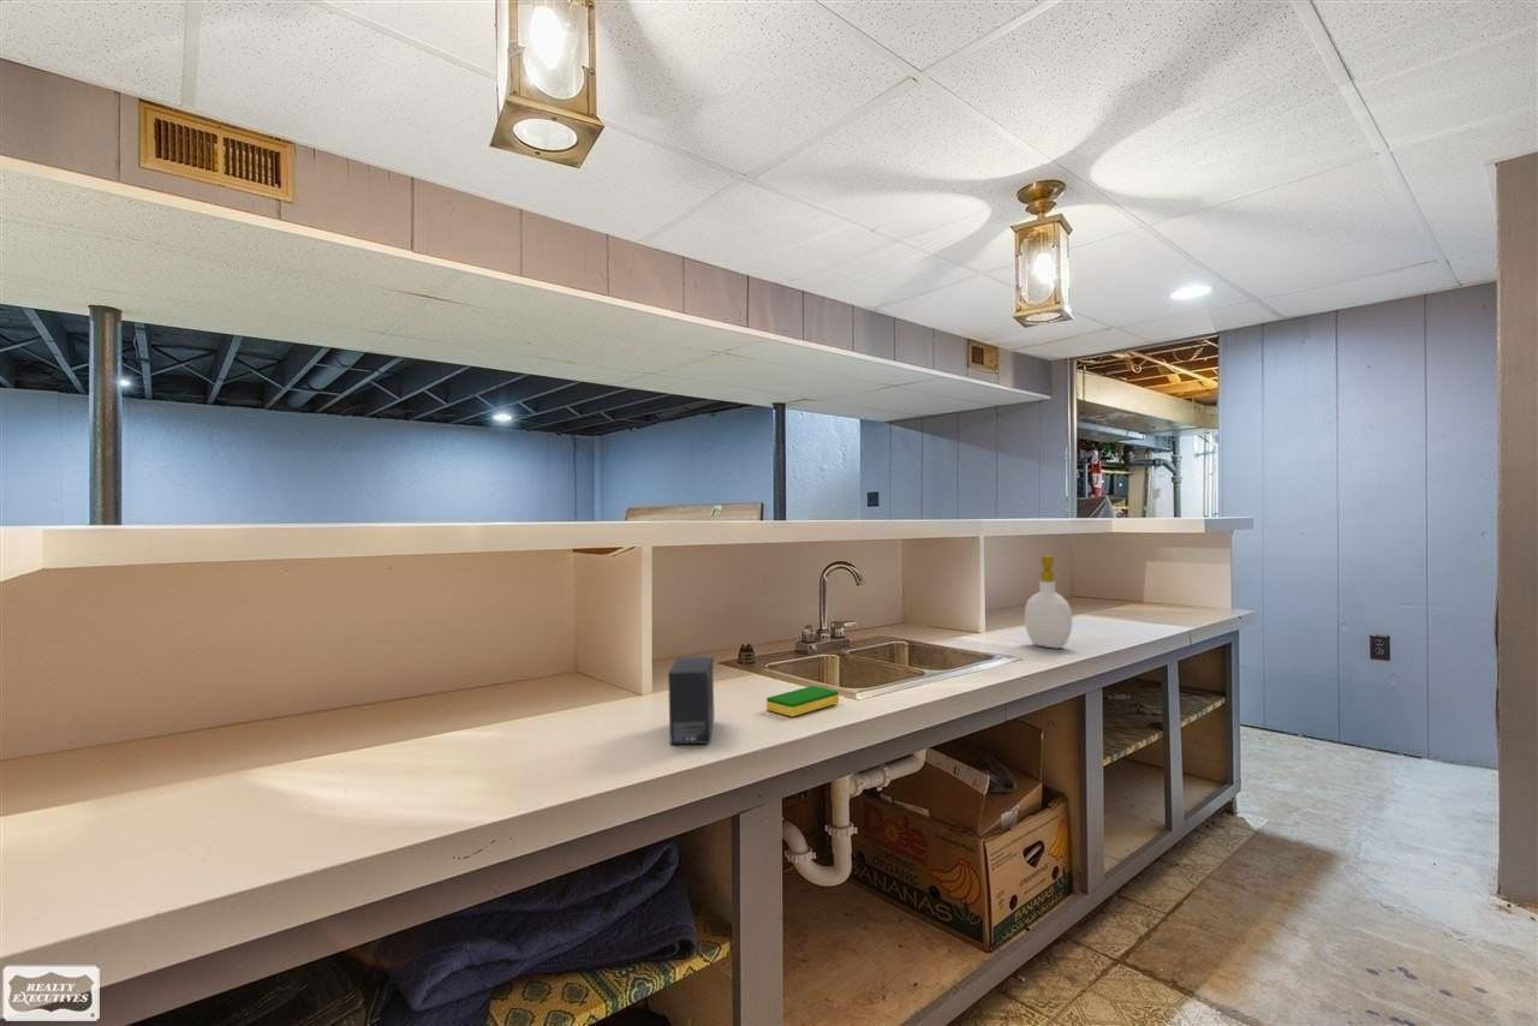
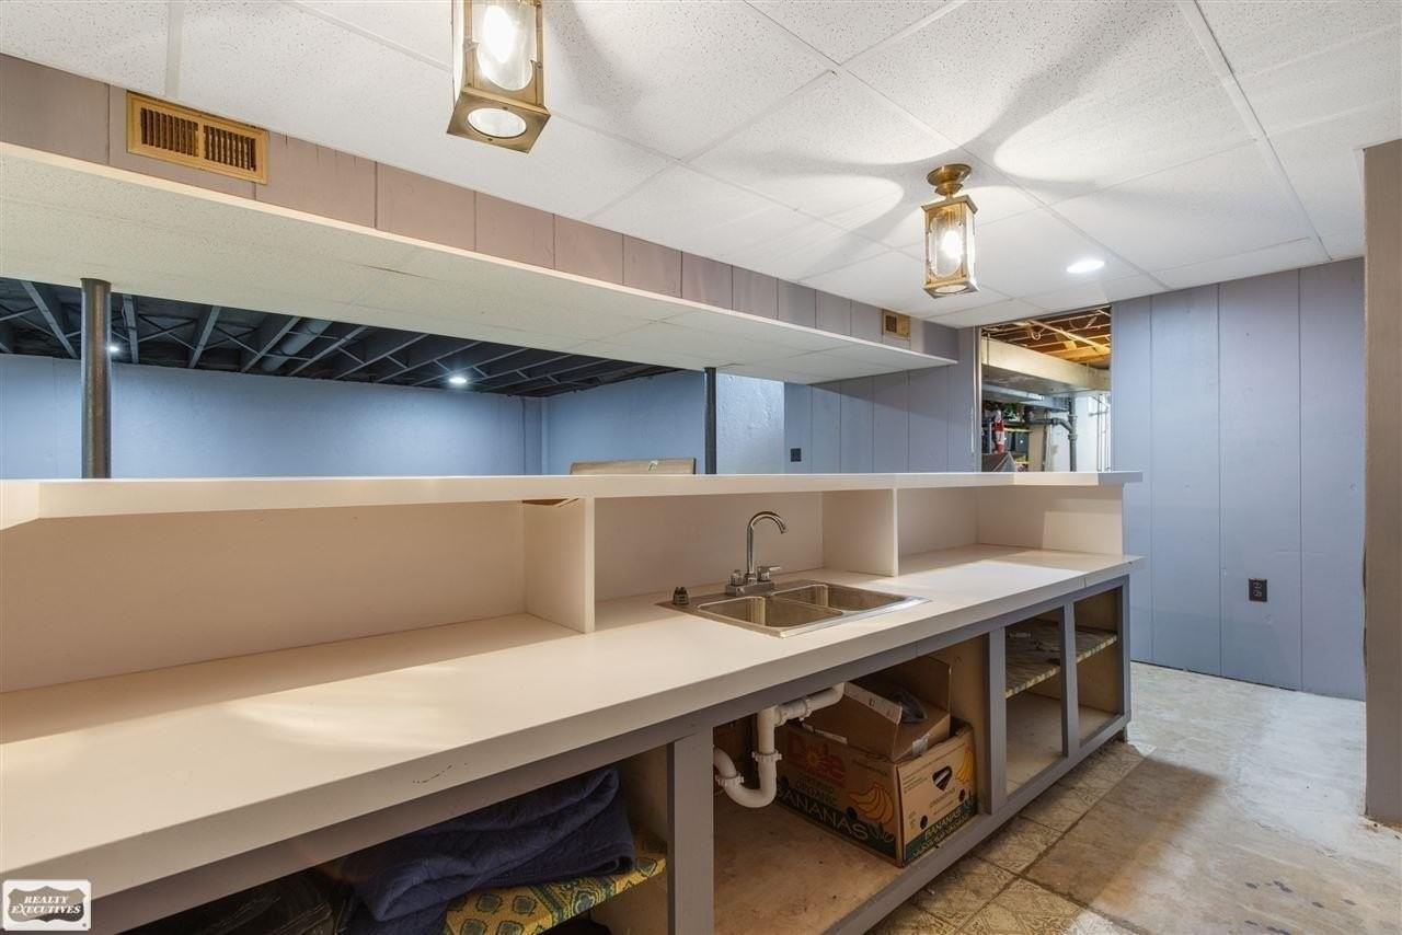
- small box (692, 697)
- dish sponge (803, 700)
- soap bottle (1047, 601)
